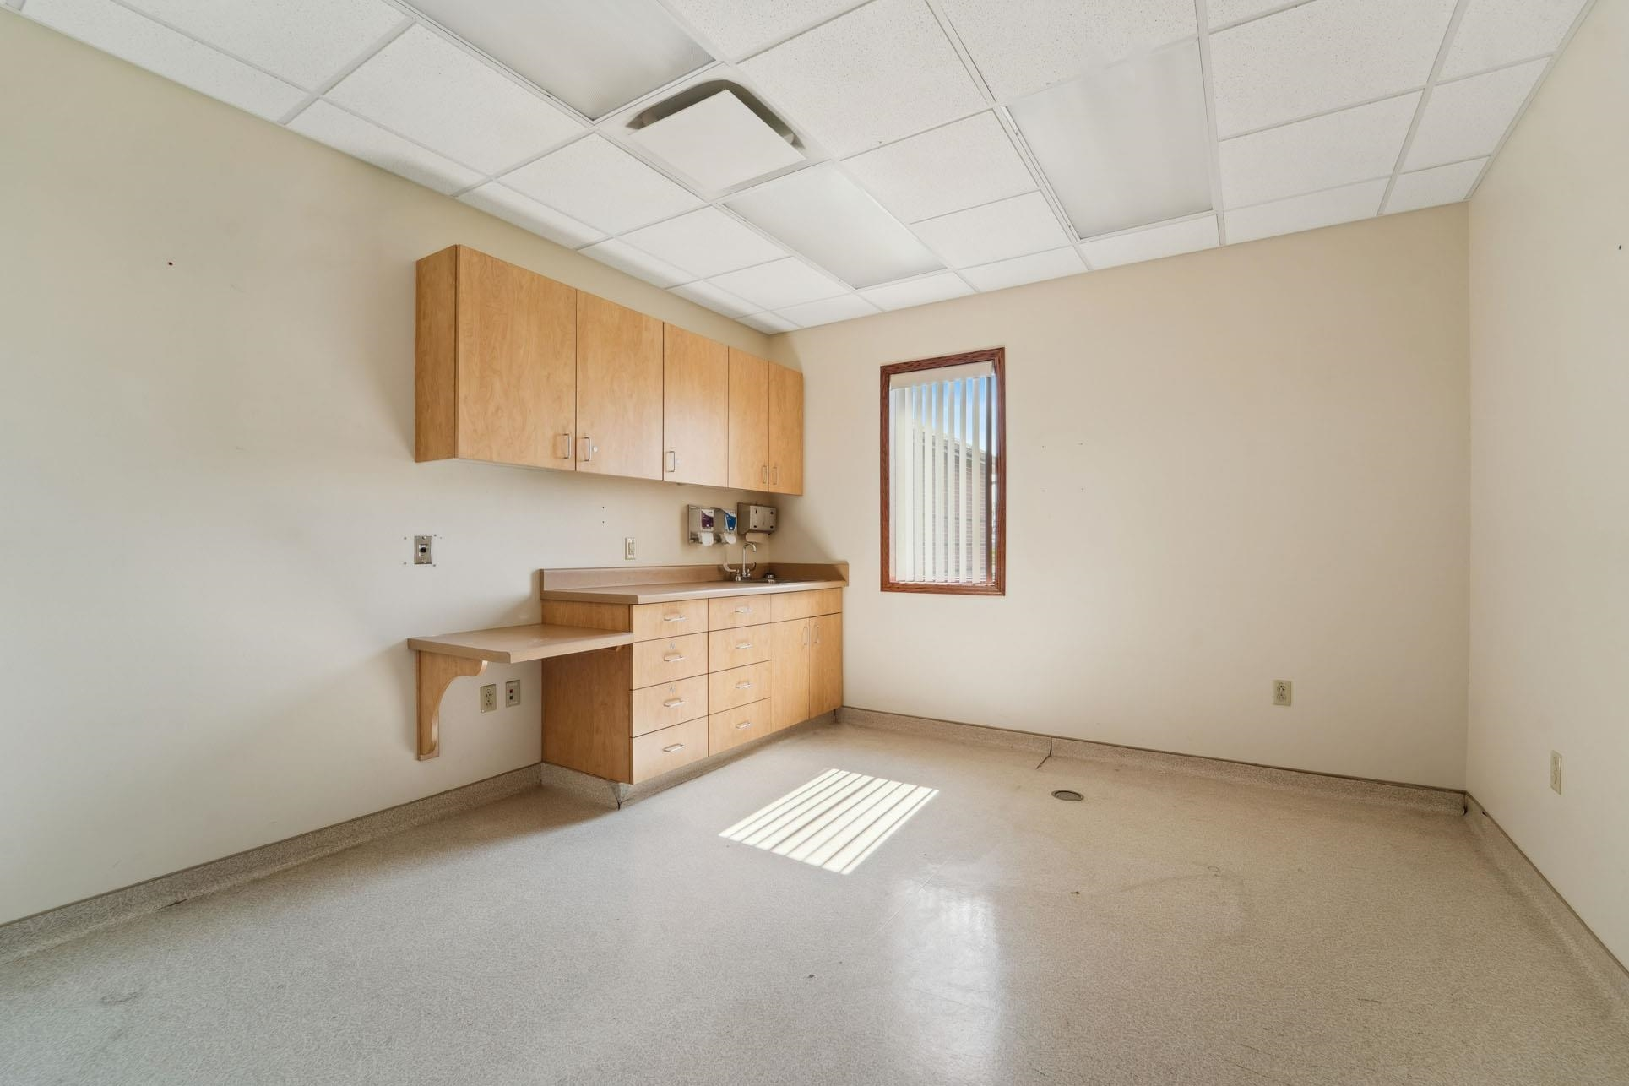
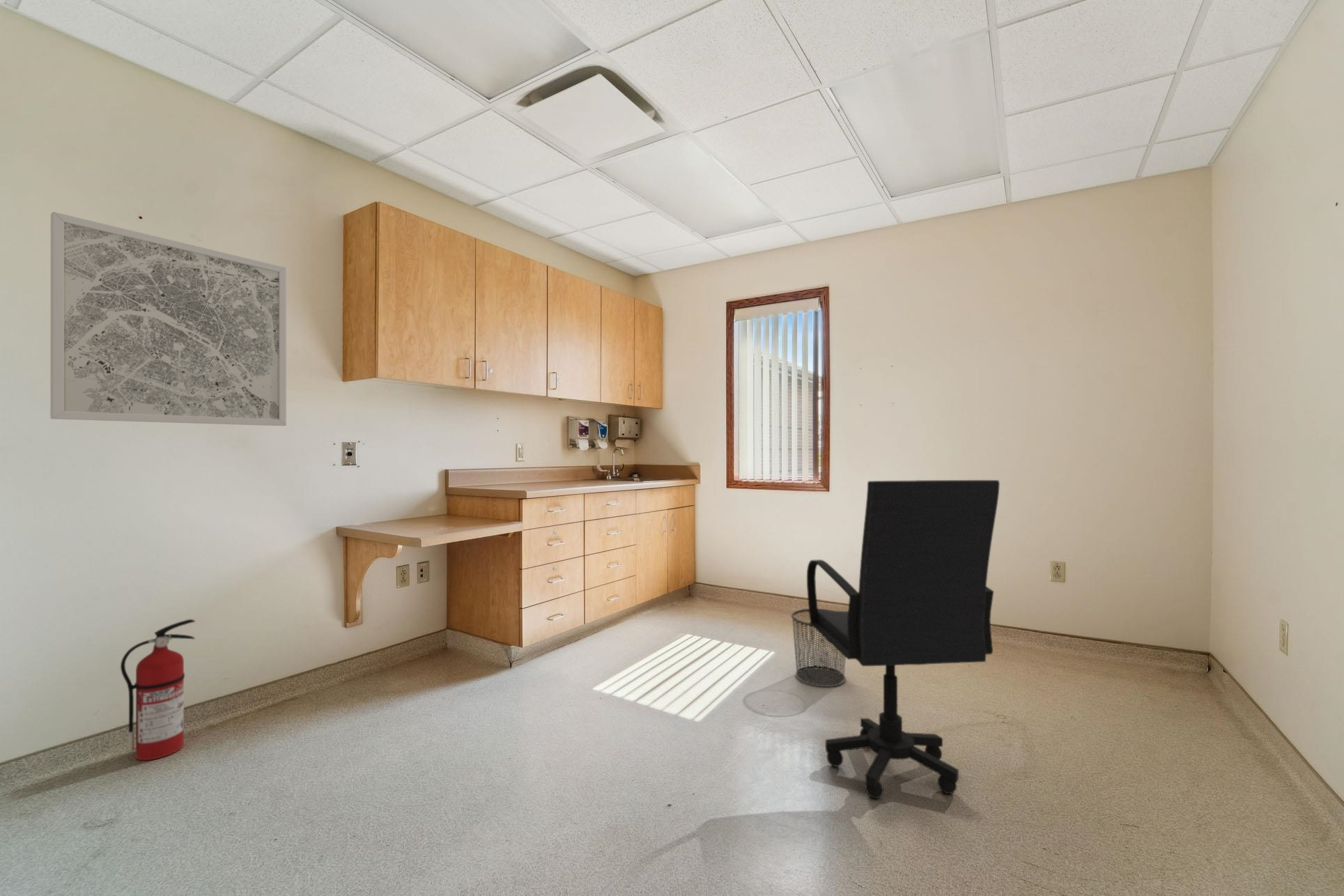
+ office chair (894, 626)
+ fire extinguisher (159, 688)
+ wall art (183, 333)
+ waste bin (820, 647)
